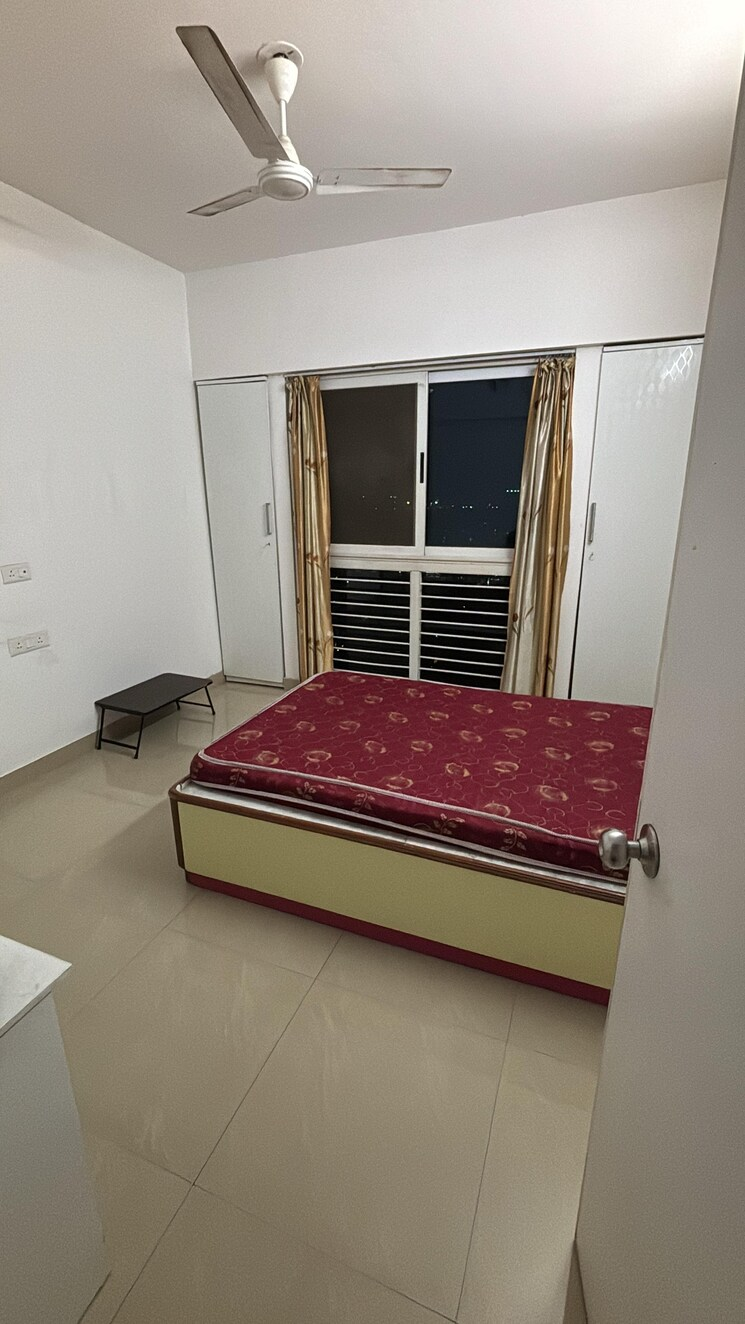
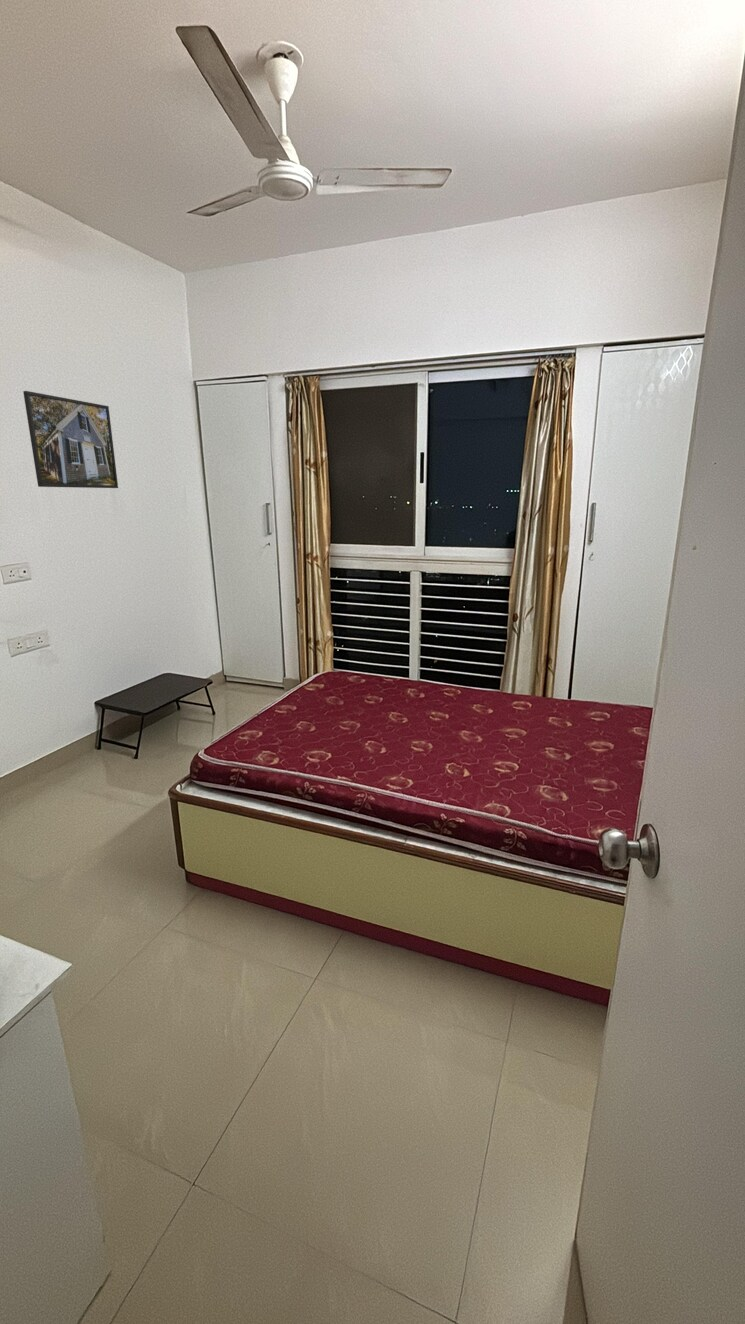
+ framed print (75, 444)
